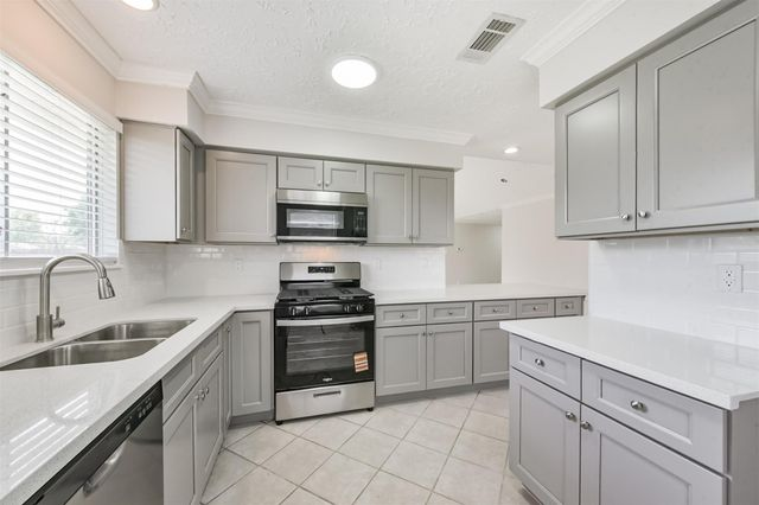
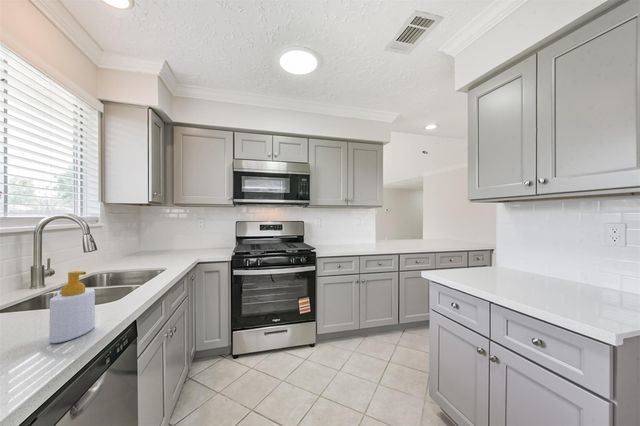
+ soap bottle (73, 302)
